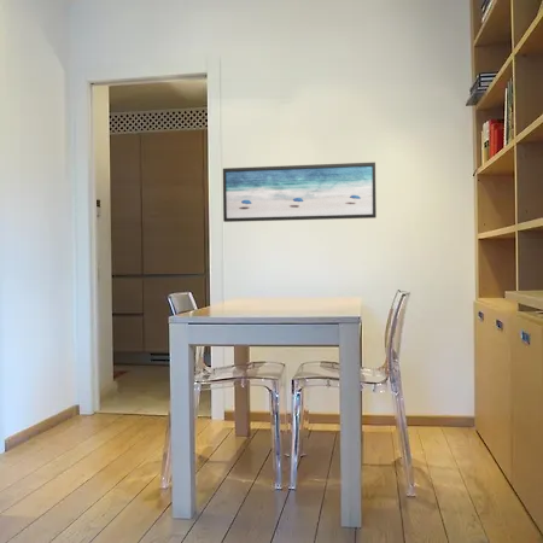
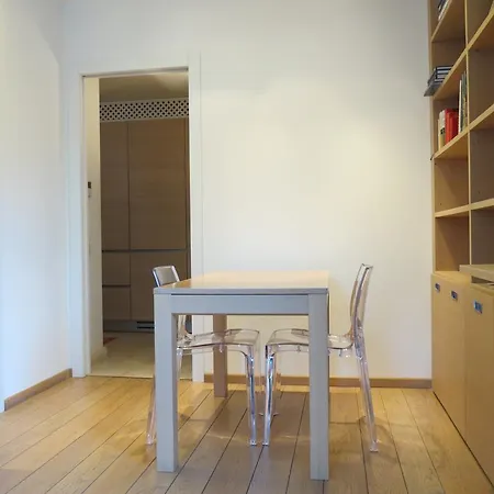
- wall art (298, 192)
